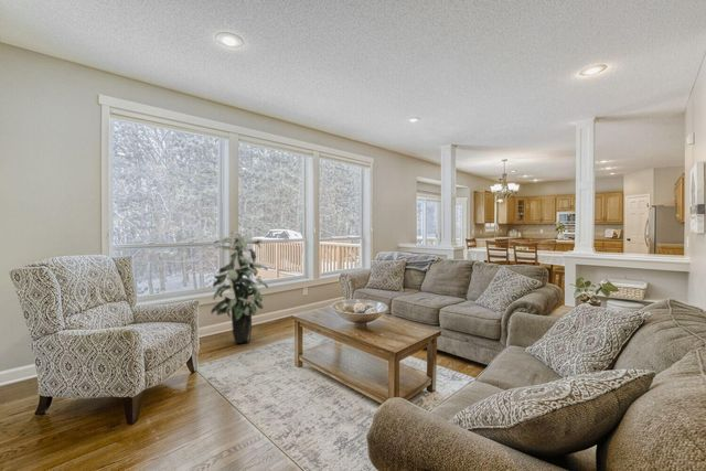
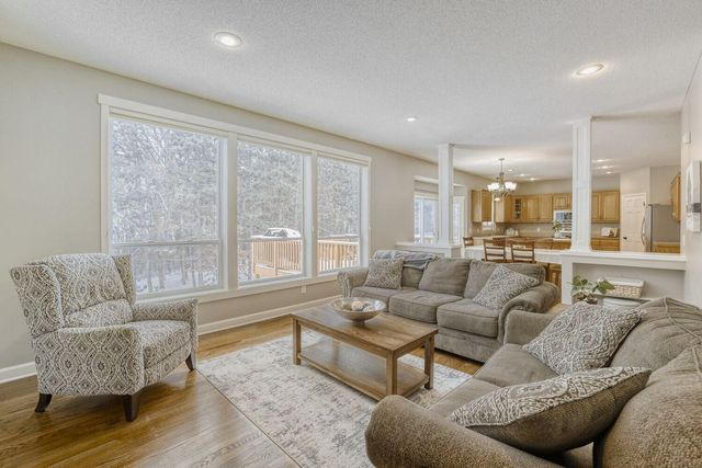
- indoor plant (238, 286)
